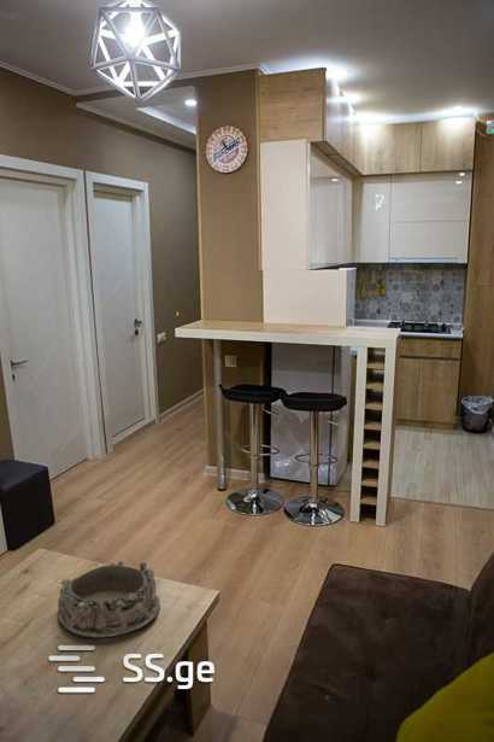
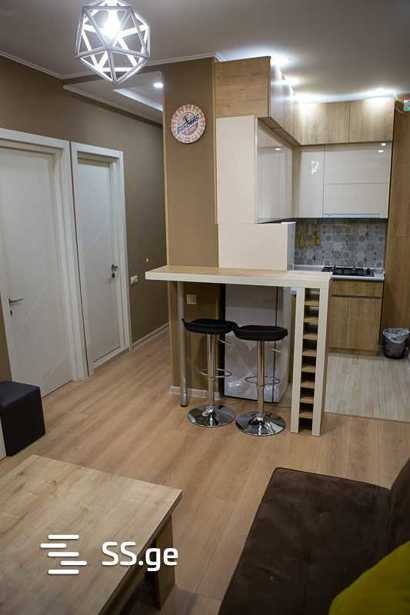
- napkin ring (107, 590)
